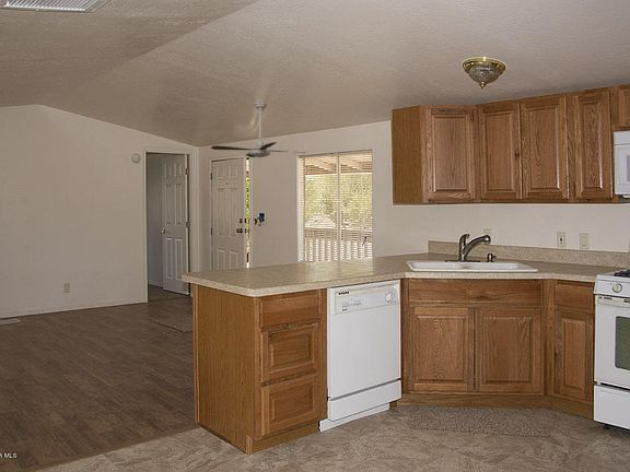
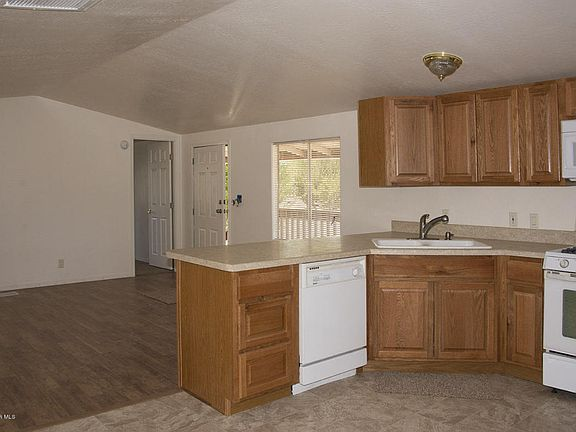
- ceiling fan (259, 129)
